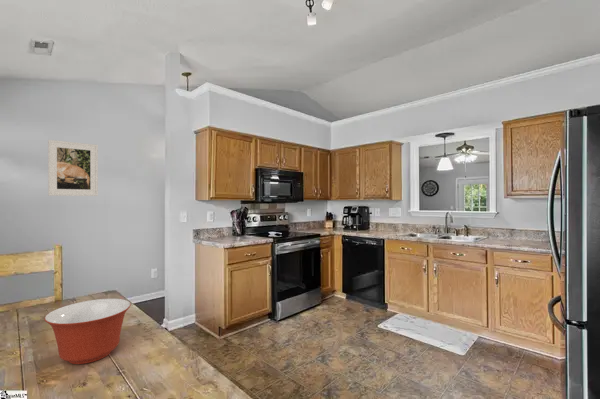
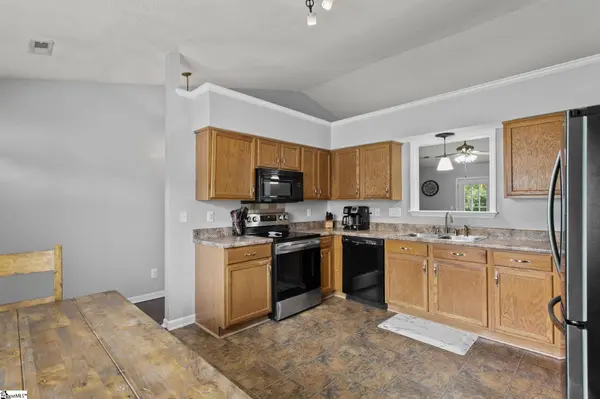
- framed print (74, 169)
- mixing bowl (90, 332)
